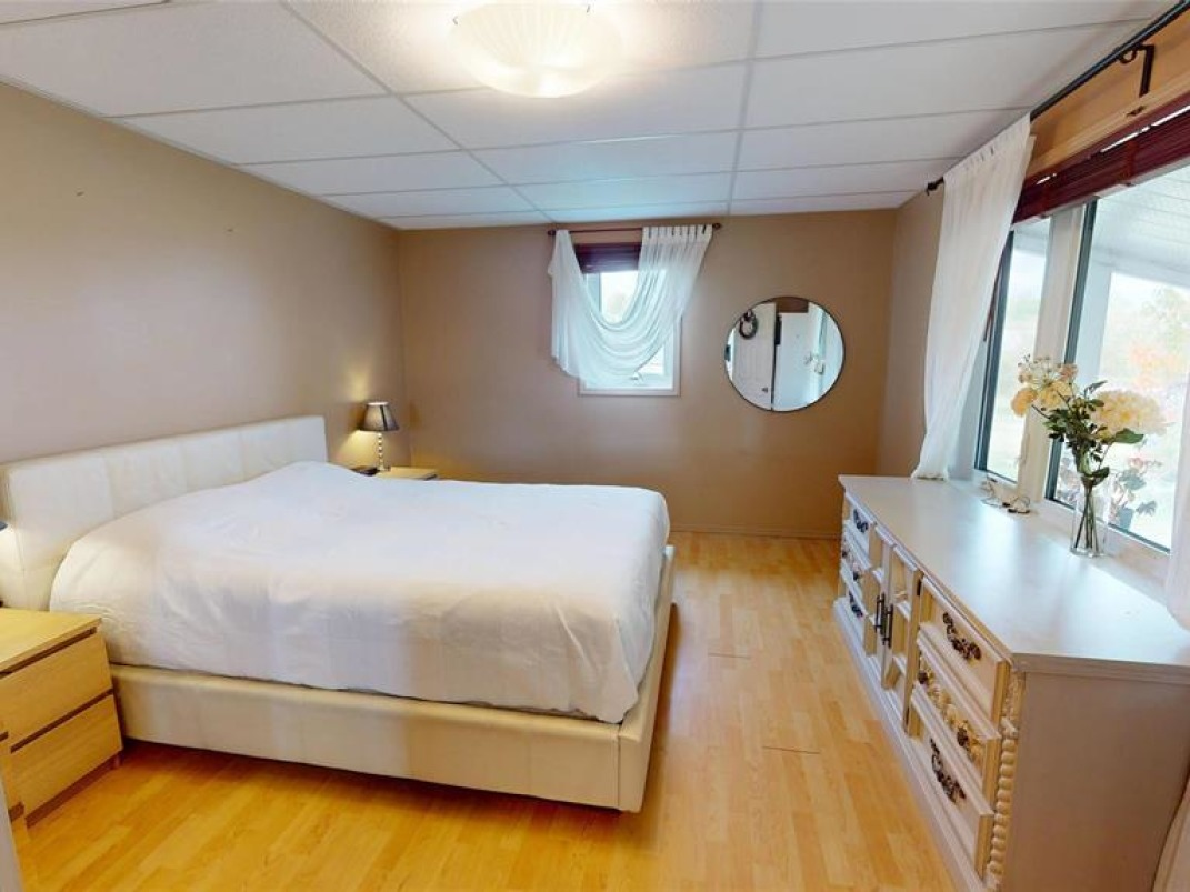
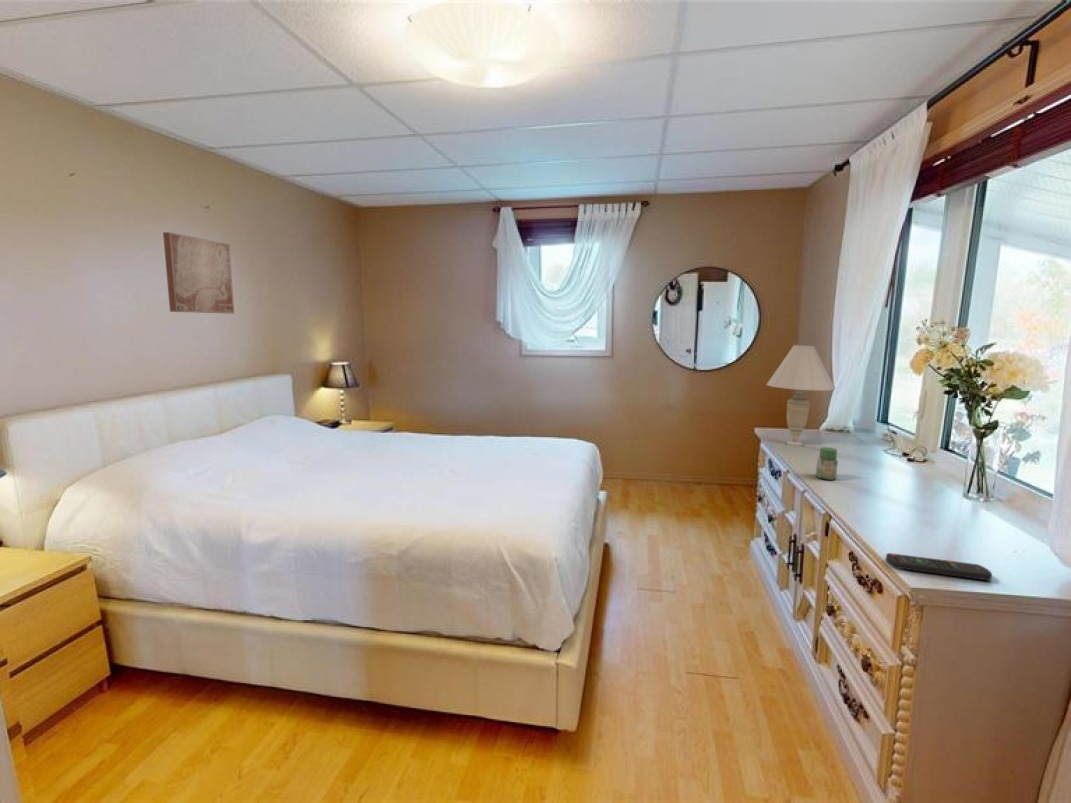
+ wall art (201, 276)
+ jar (827, 463)
+ remote control (936, 565)
+ table lamp (799, 395)
